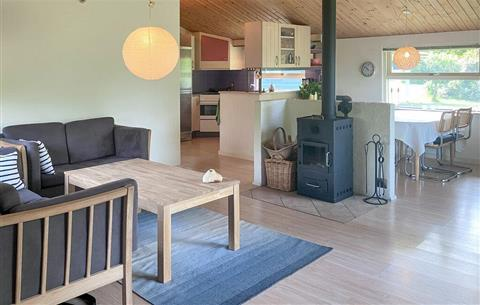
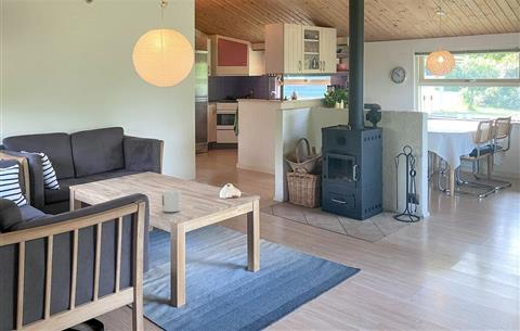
+ candle (171, 199)
